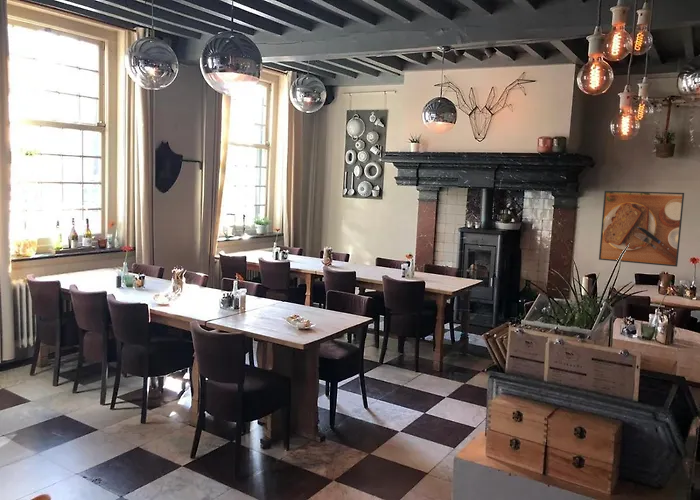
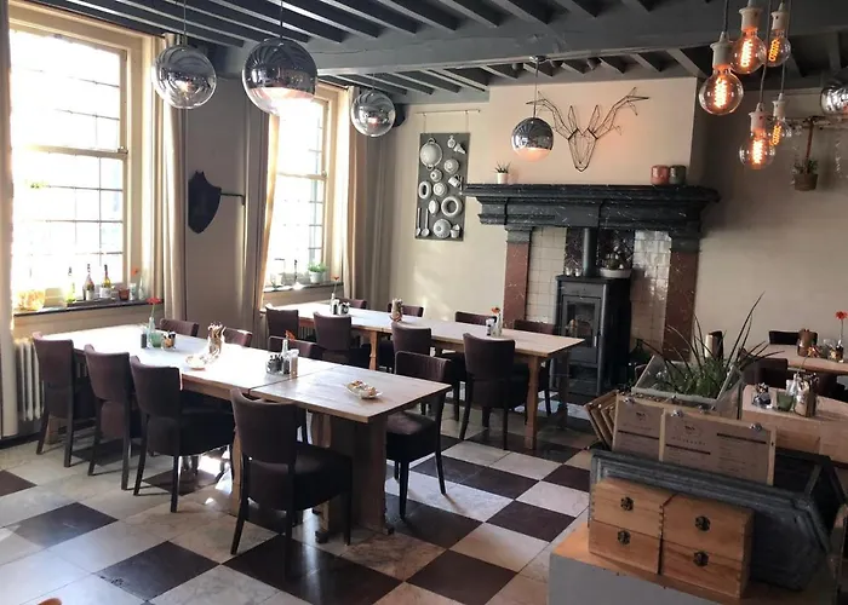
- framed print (639, 227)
